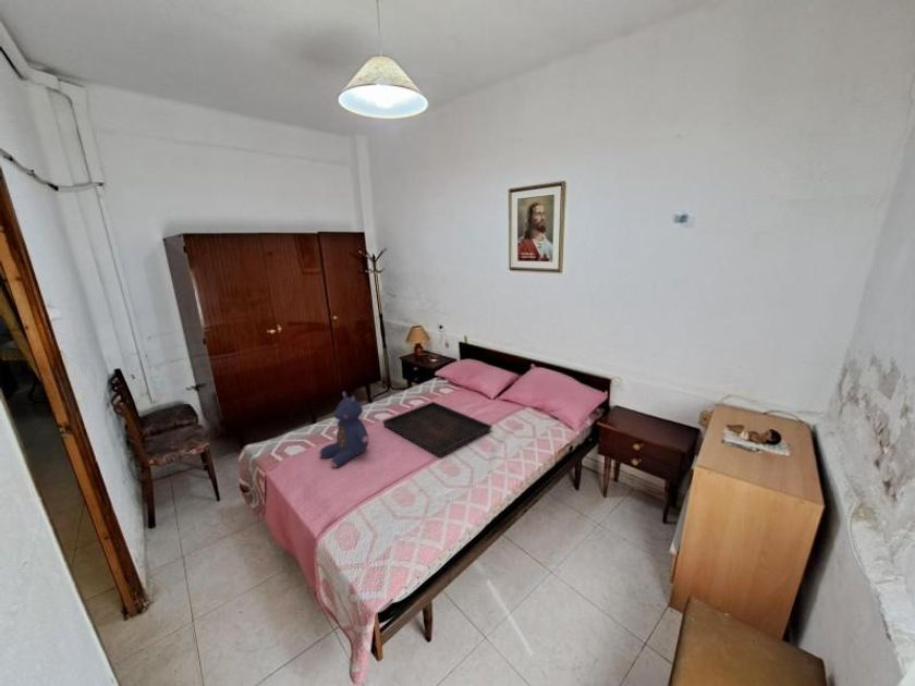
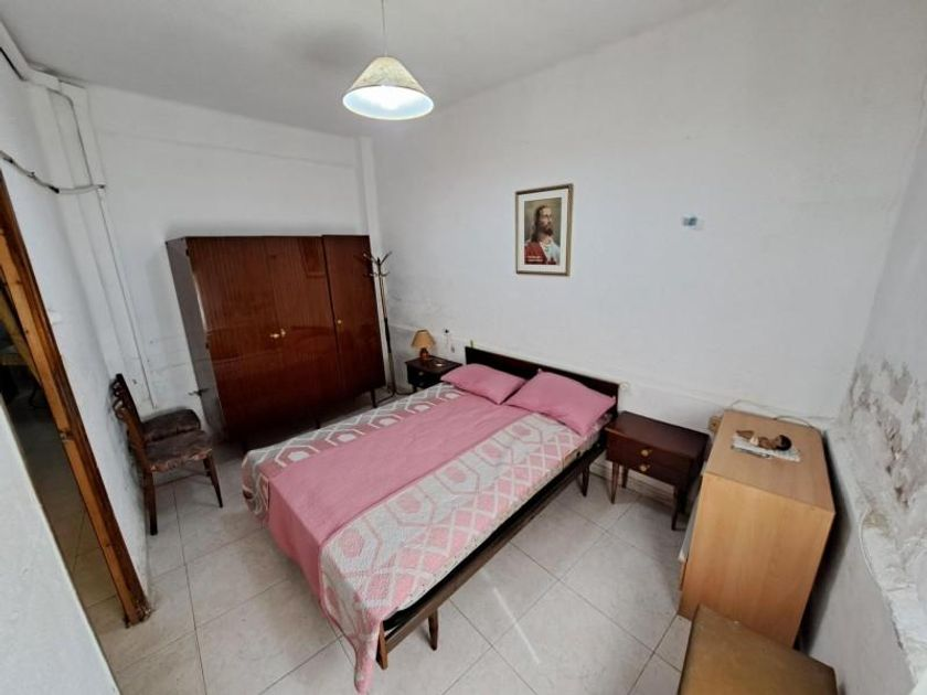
- serving tray (436, 426)
- teddy bear (342, 426)
